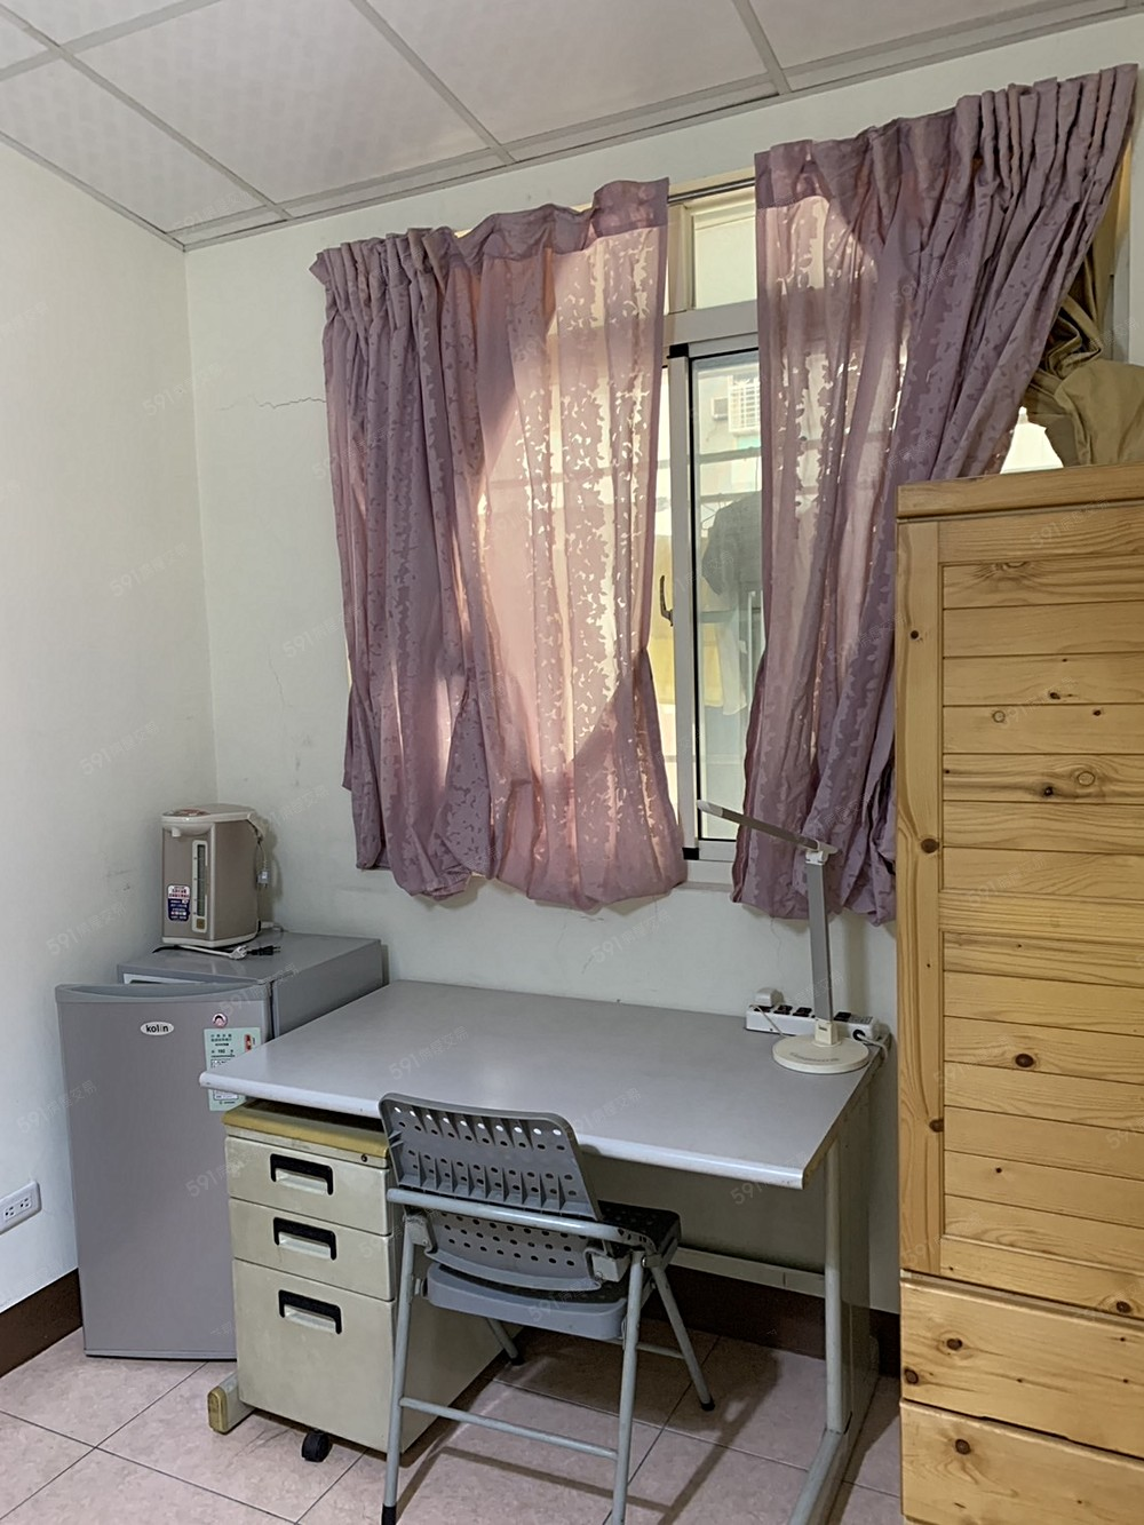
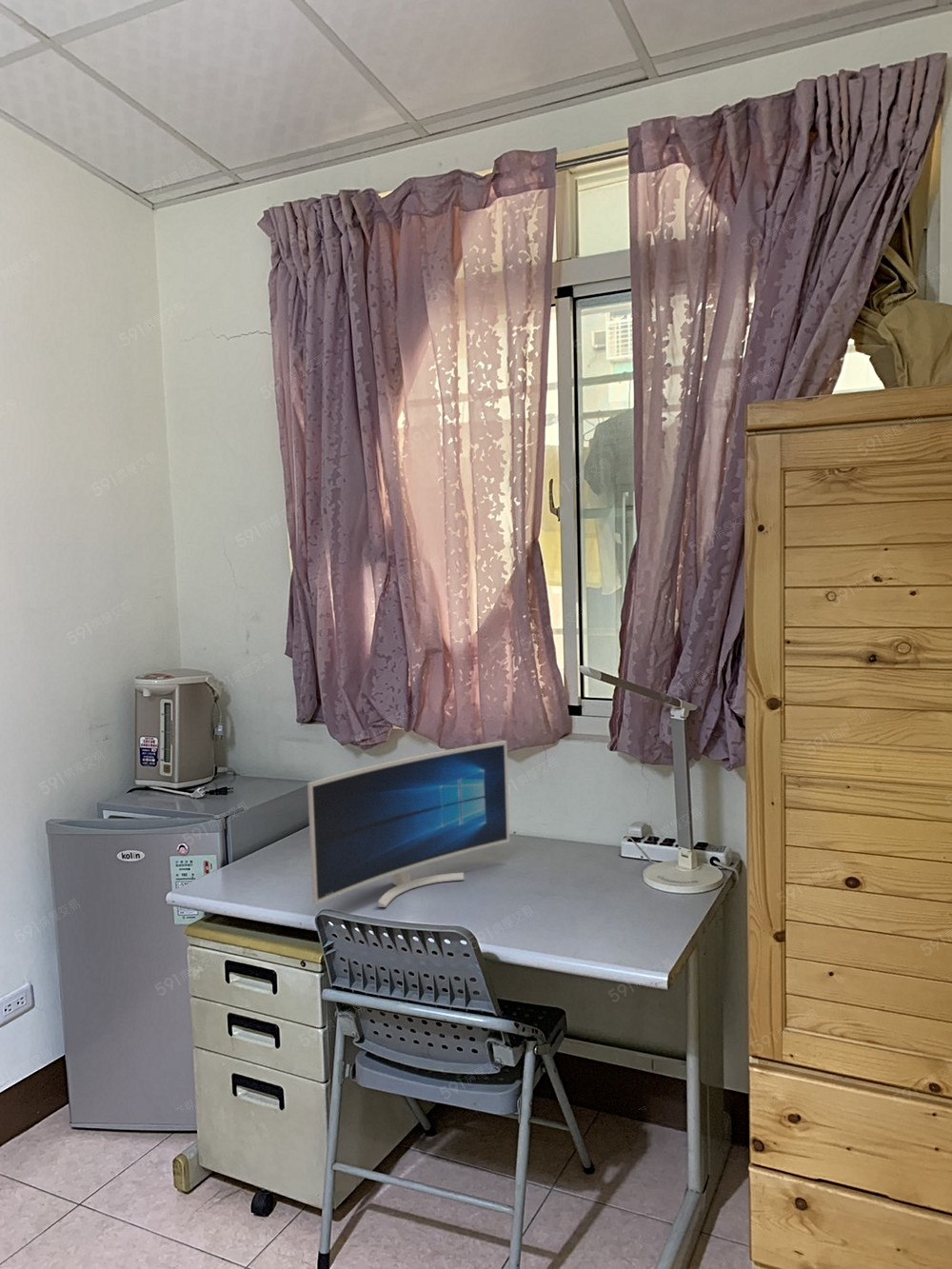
+ monitor (406, 823)
